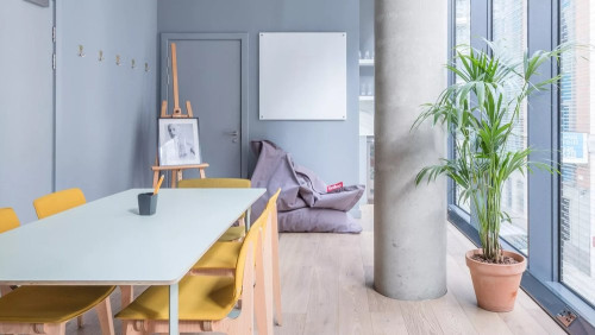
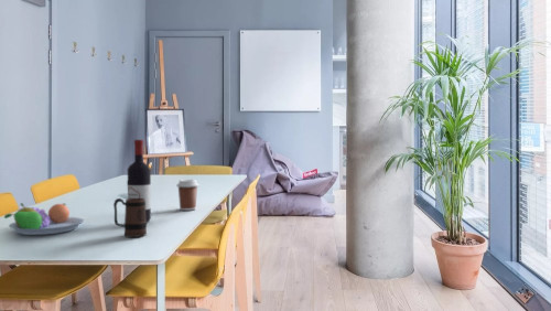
+ mug (130, 216)
+ wine bottle (139, 181)
+ fruit bowl (44, 216)
+ coffee cup (187, 194)
